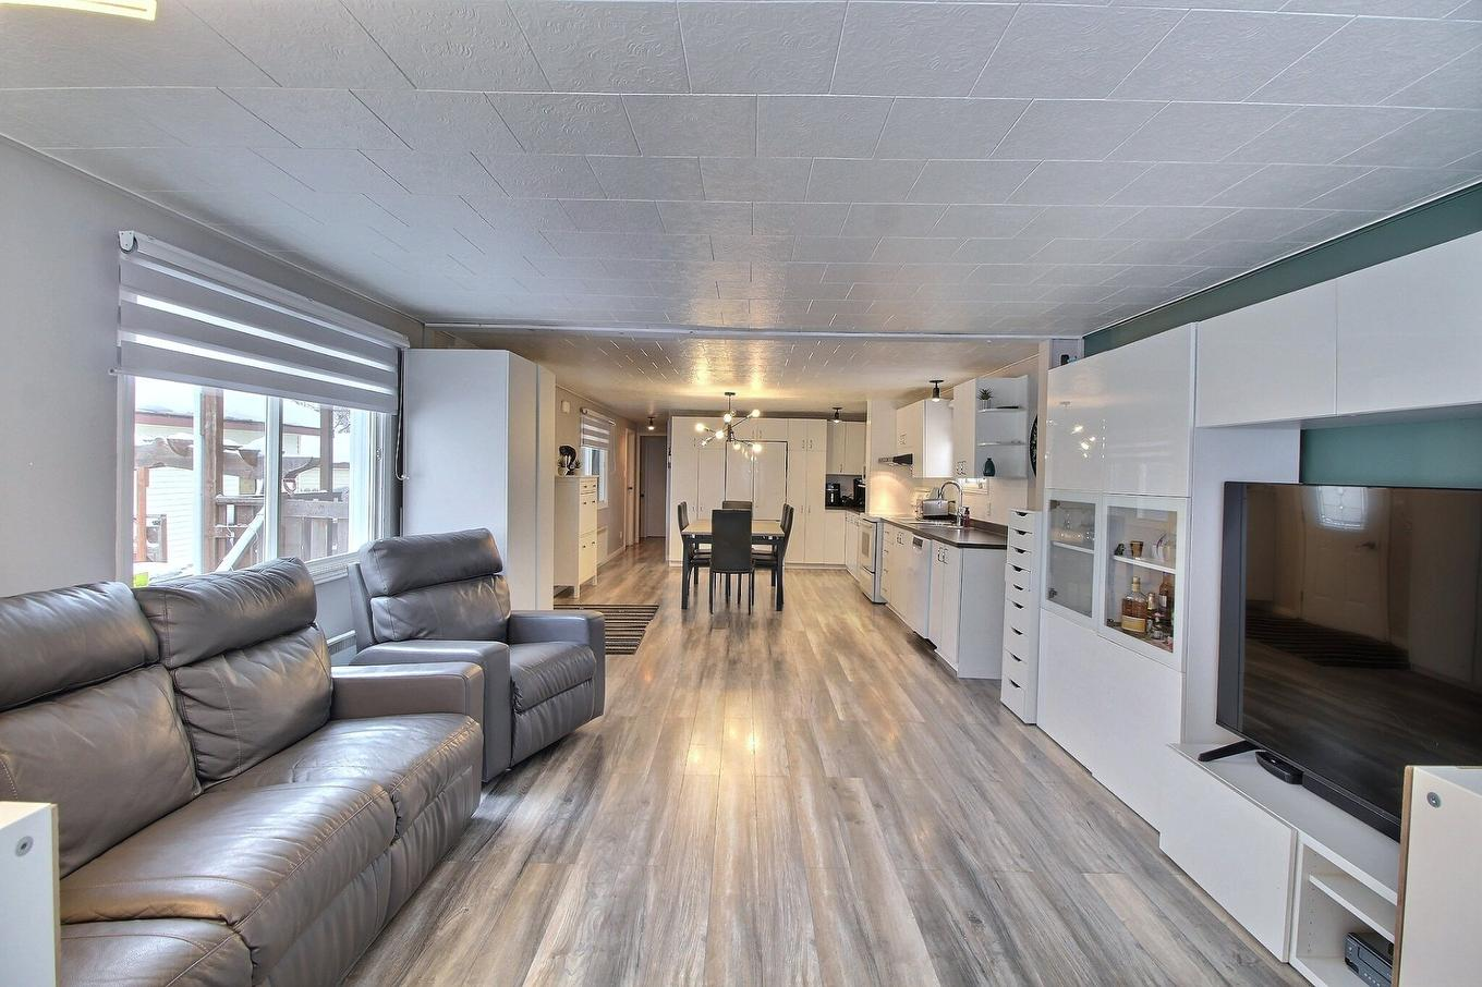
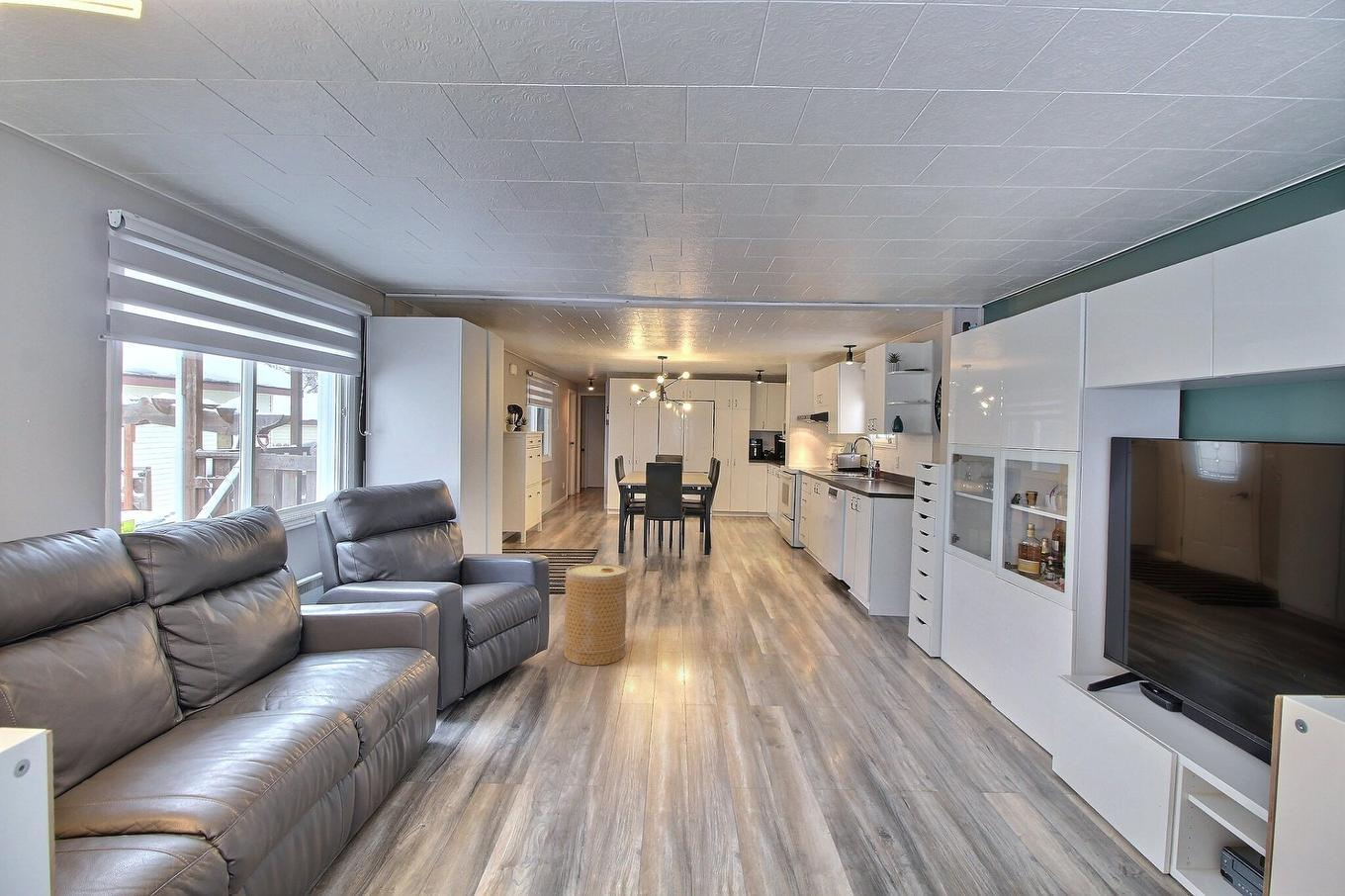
+ basket (595, 611)
